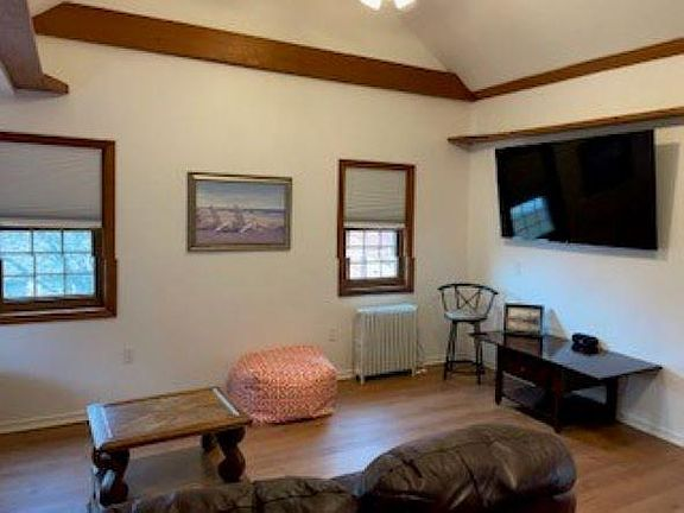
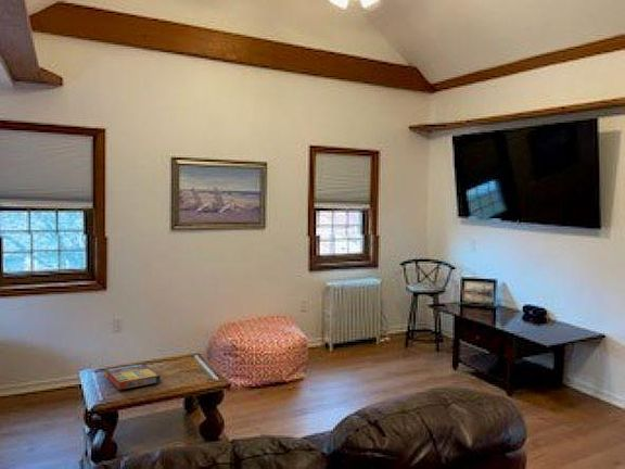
+ game compilation box (131, 376)
